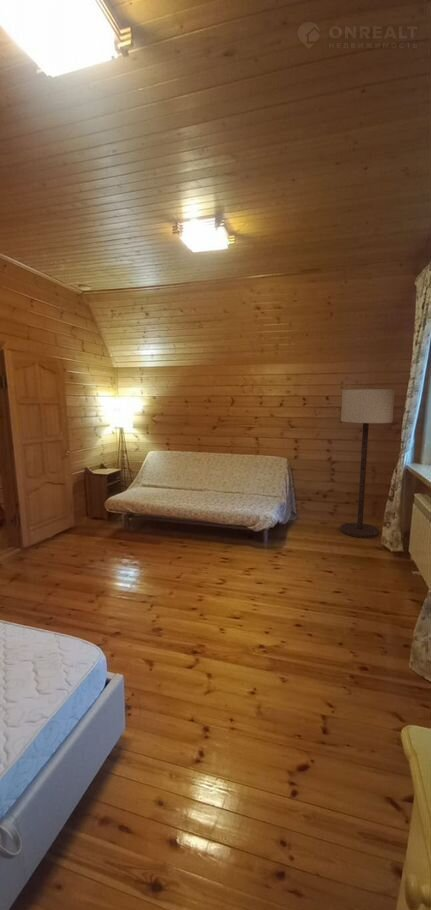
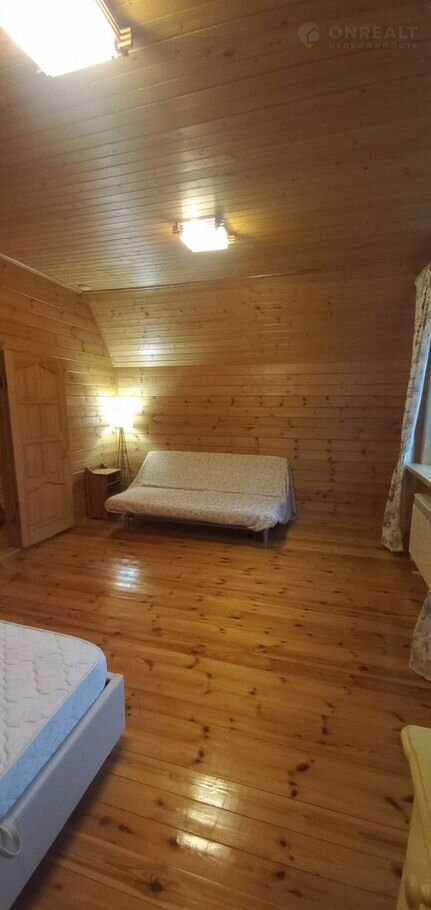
- floor lamp (363, 462)
